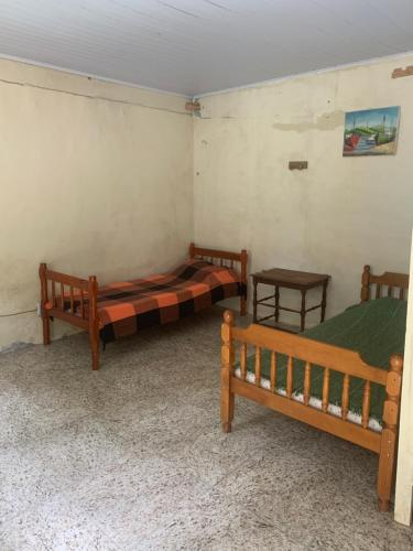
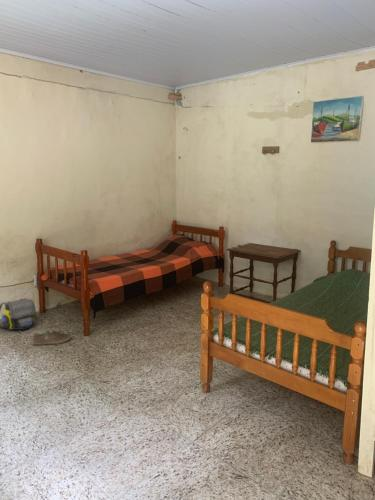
+ sneaker (52, 336)
+ shoulder bag (17, 313)
